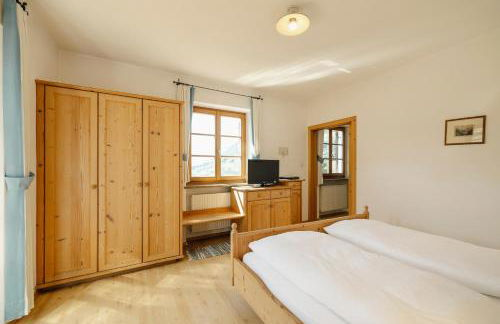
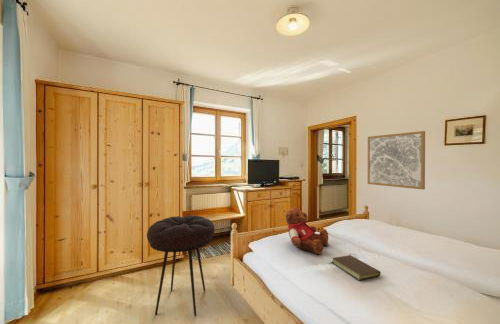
+ stool (189, 261)
+ wall art (393, 160)
+ teddy bear (307, 227)
+ book (357, 265)
